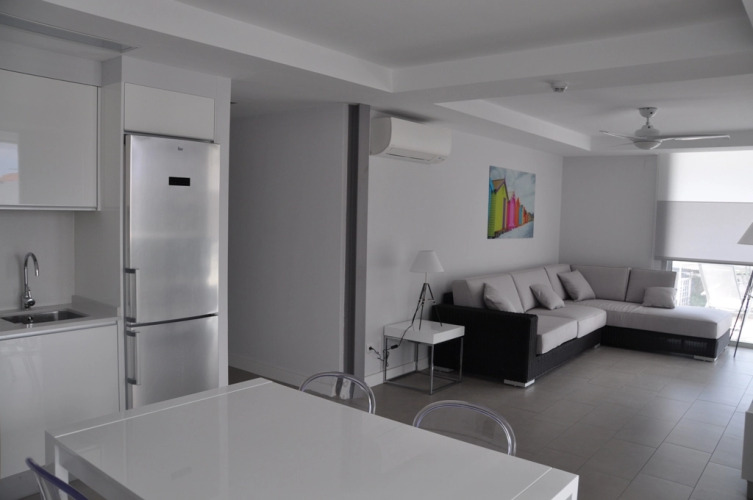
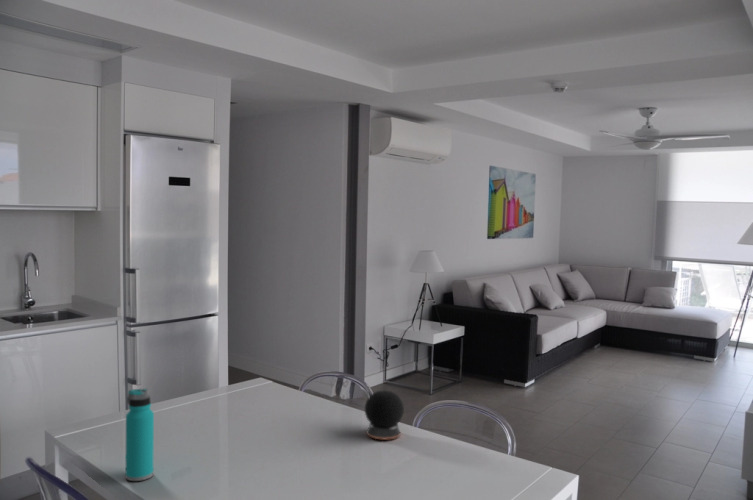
+ water bottle (139, 432)
+ speaker (384, 413)
